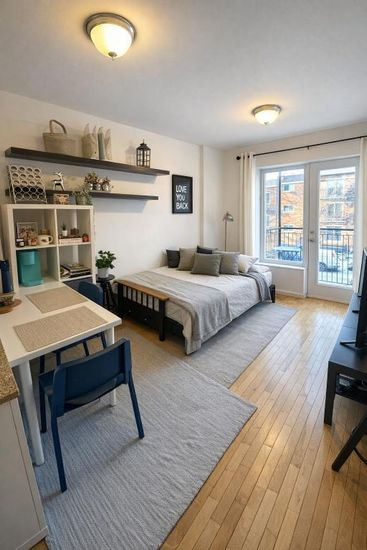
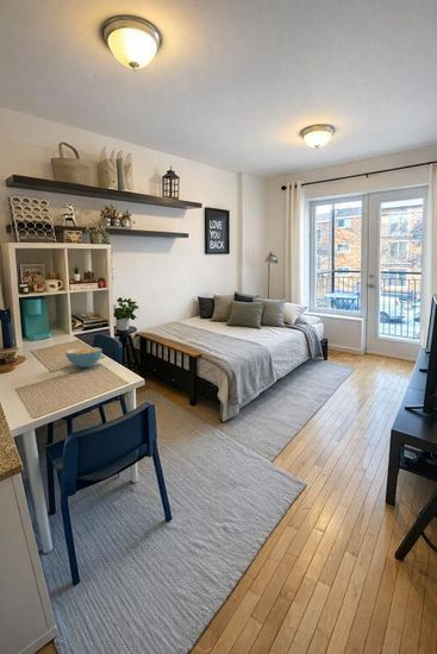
+ cereal bowl (85, 358)
